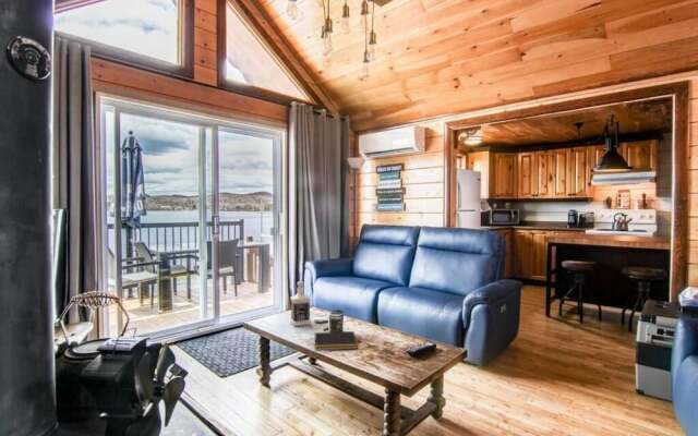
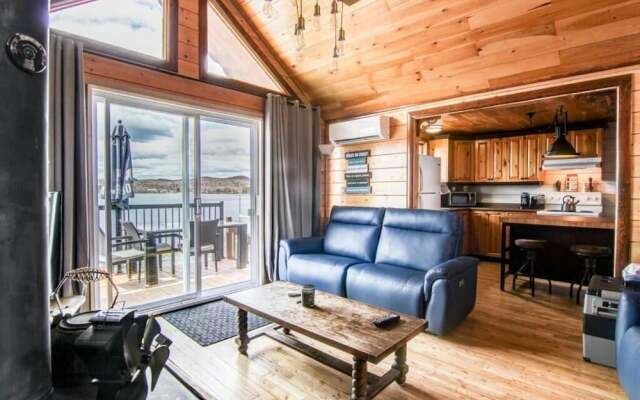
- notepad (335, 340)
- bottle (300, 302)
